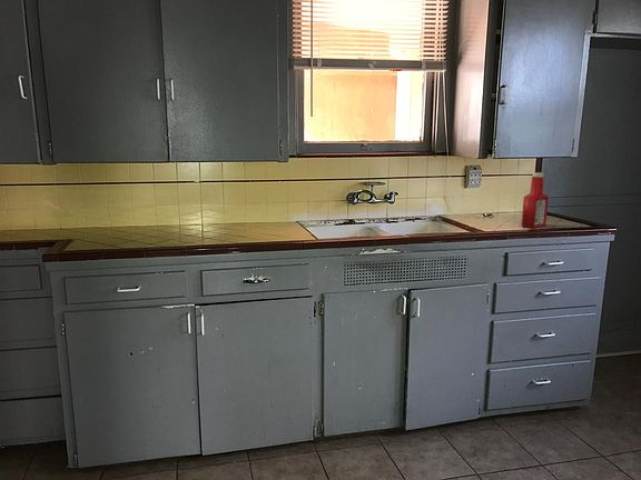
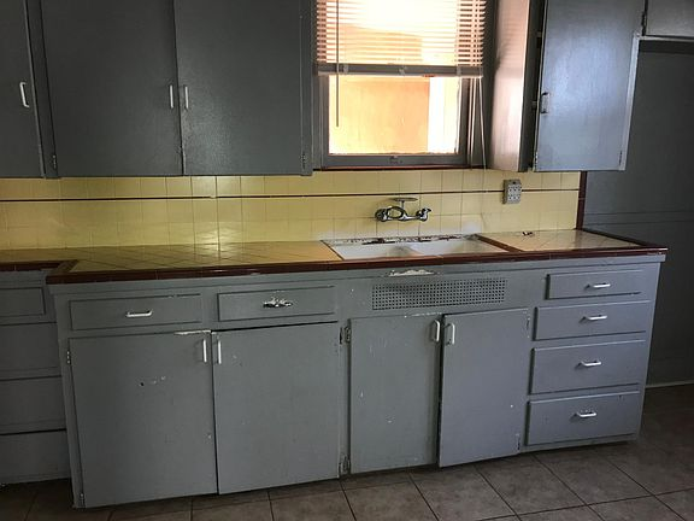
- soap bottle (535, 199)
